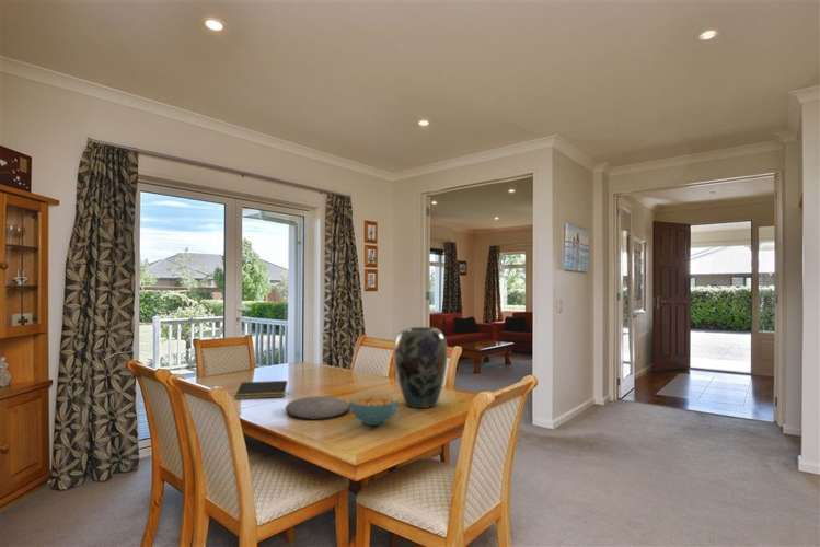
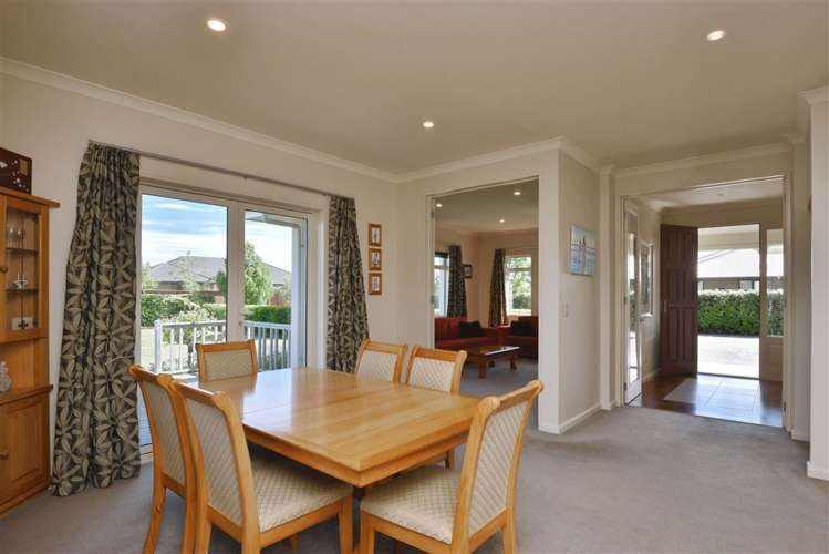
- plate (317, 407)
- notepad (262, 389)
- vase (420, 365)
- cereal bowl (373, 410)
